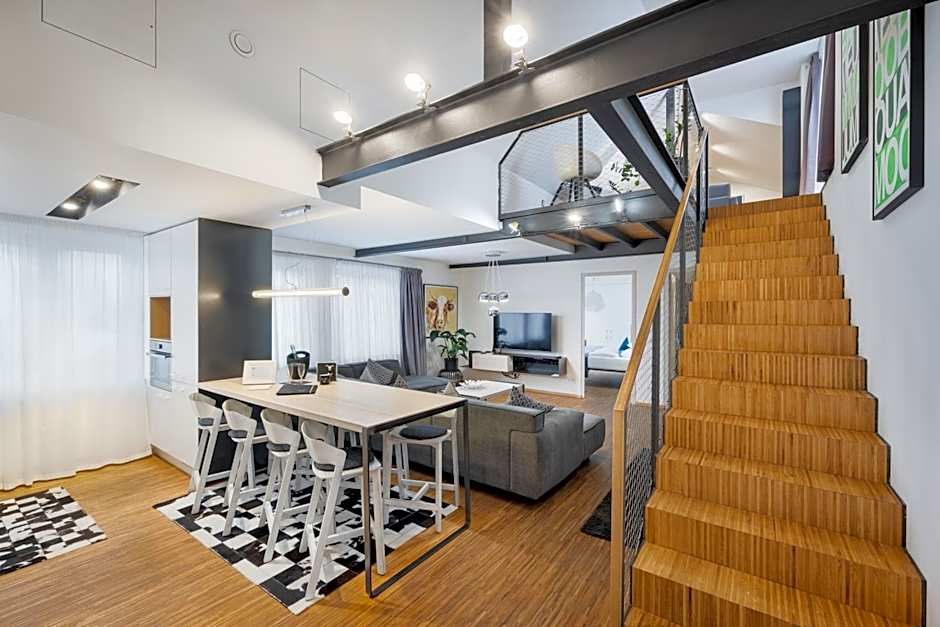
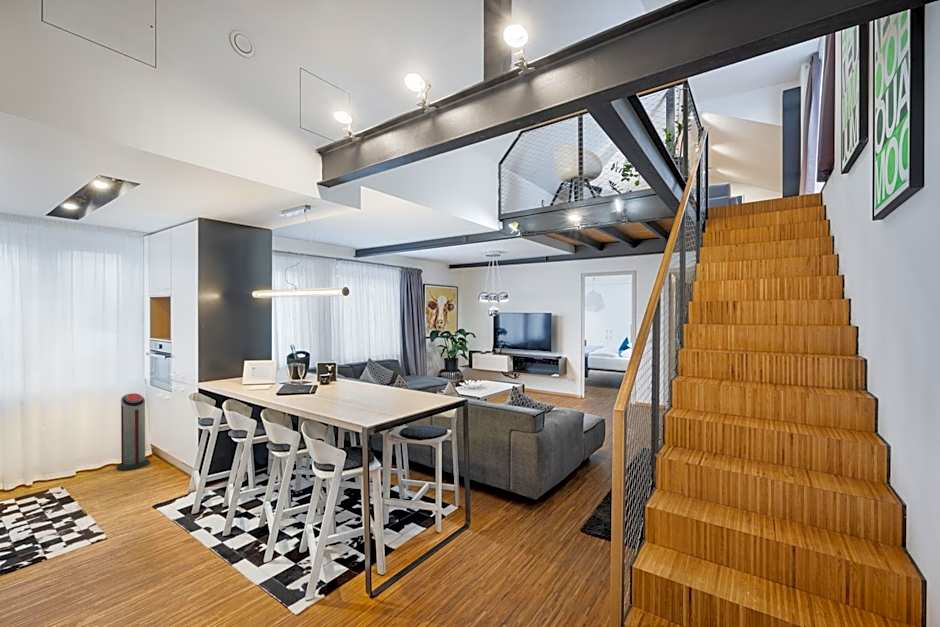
+ air purifier (133, 429)
